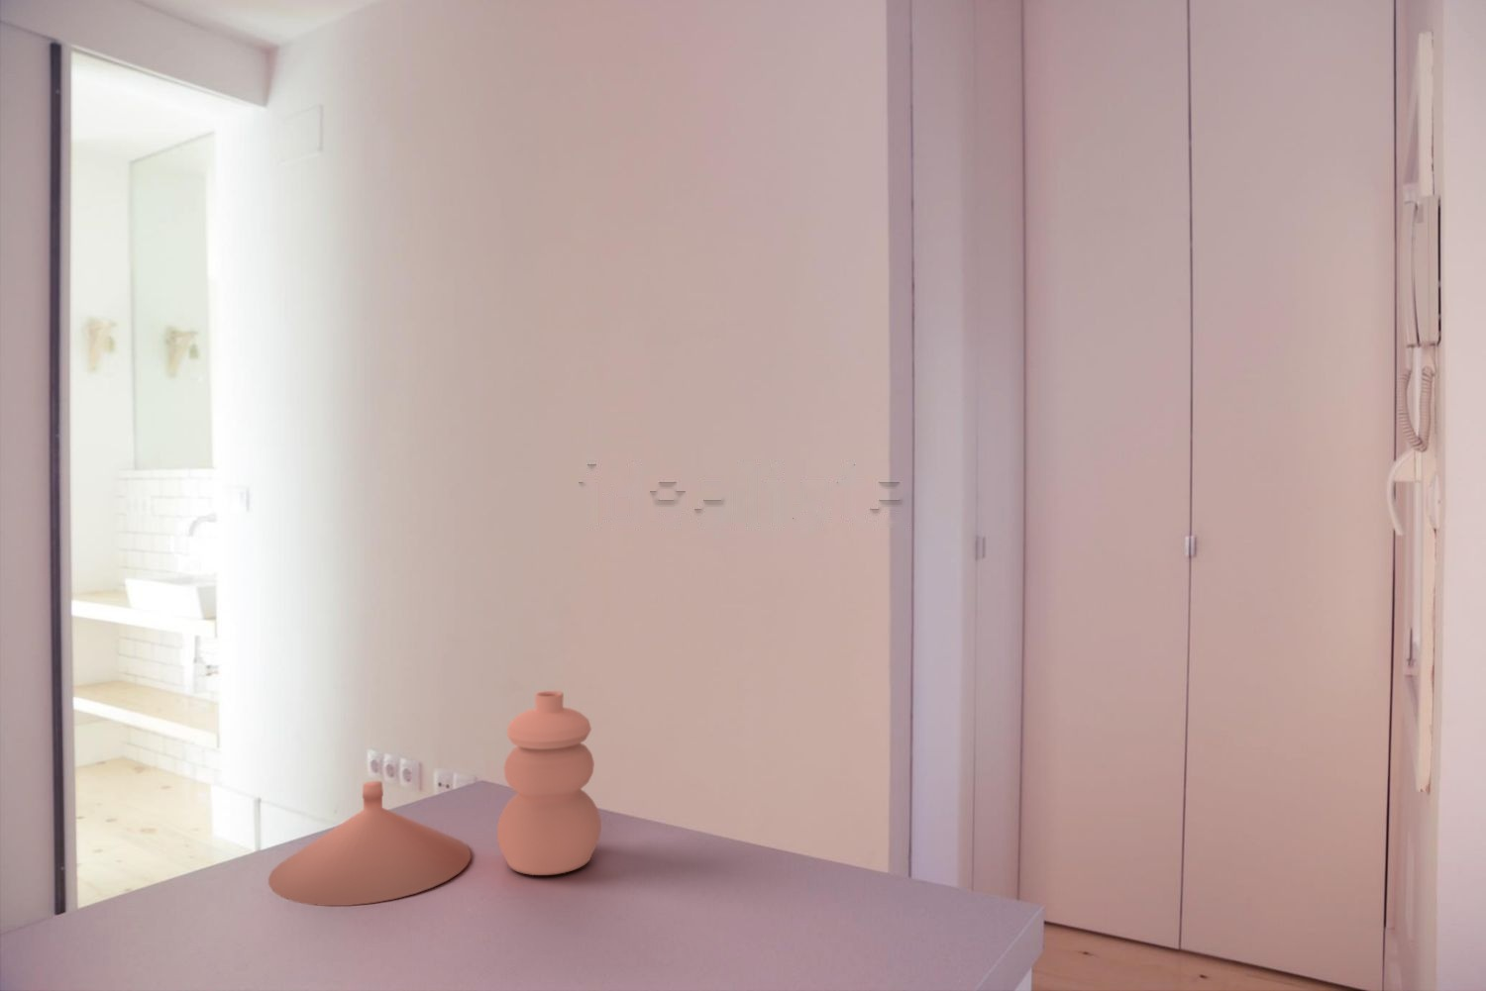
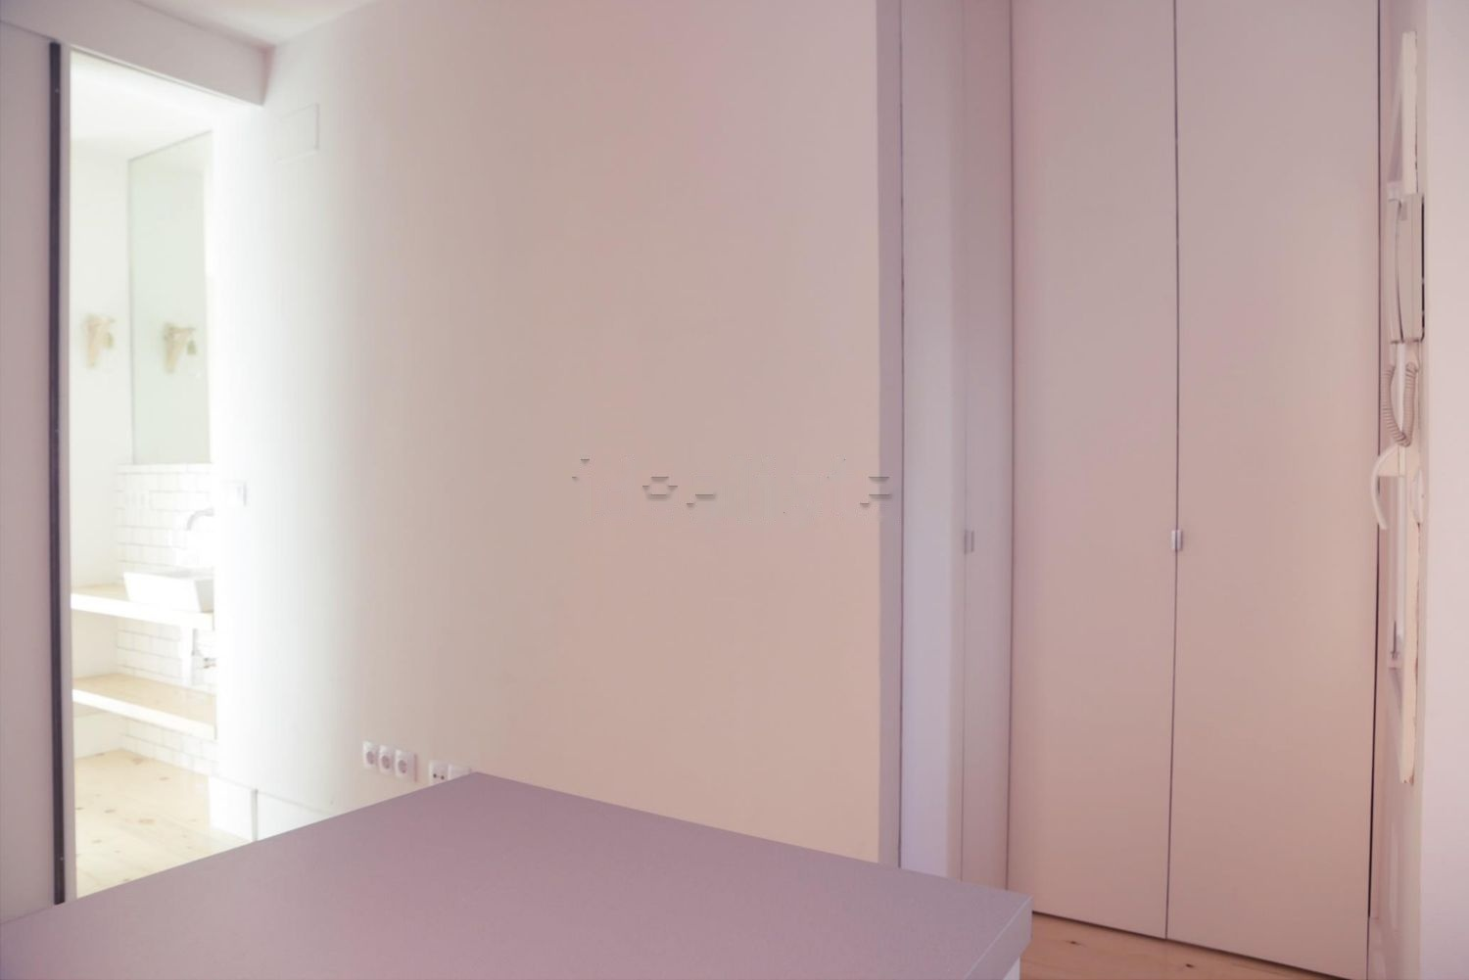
- decorative vase (419, 823)
